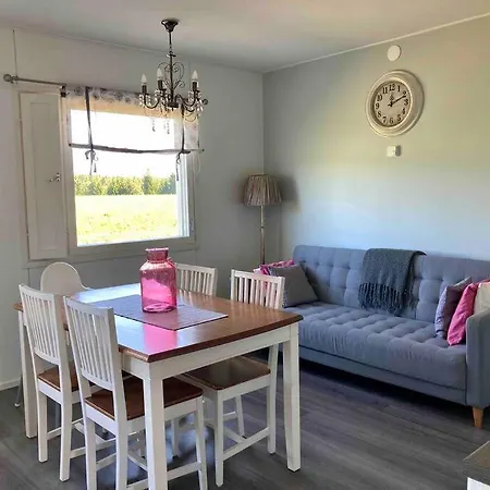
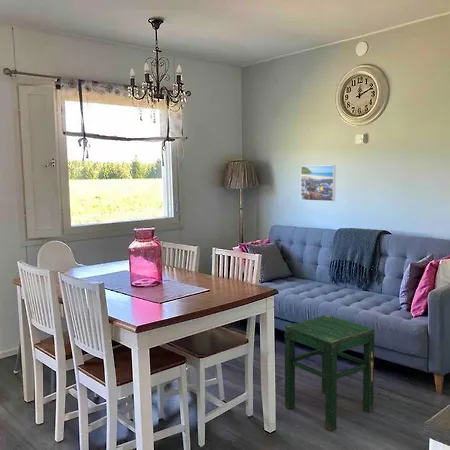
+ stool (328, 368)
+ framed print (317, 183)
